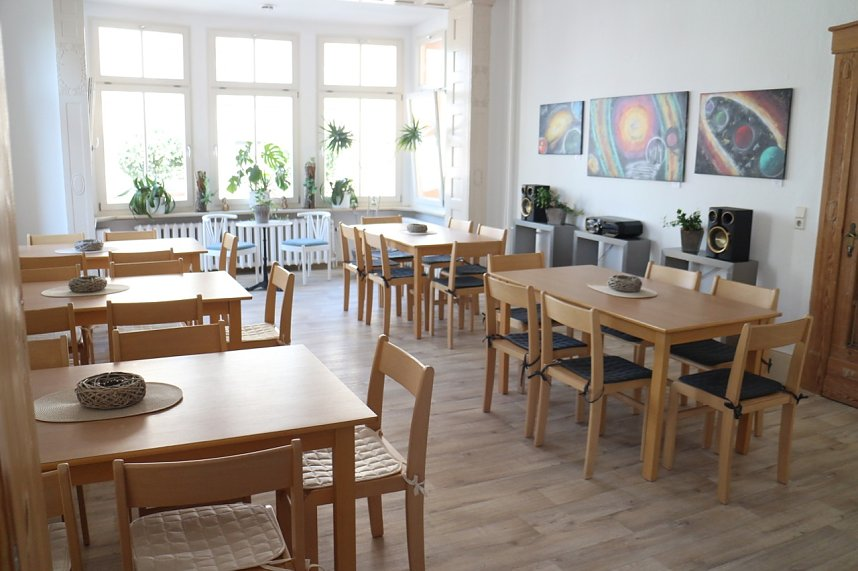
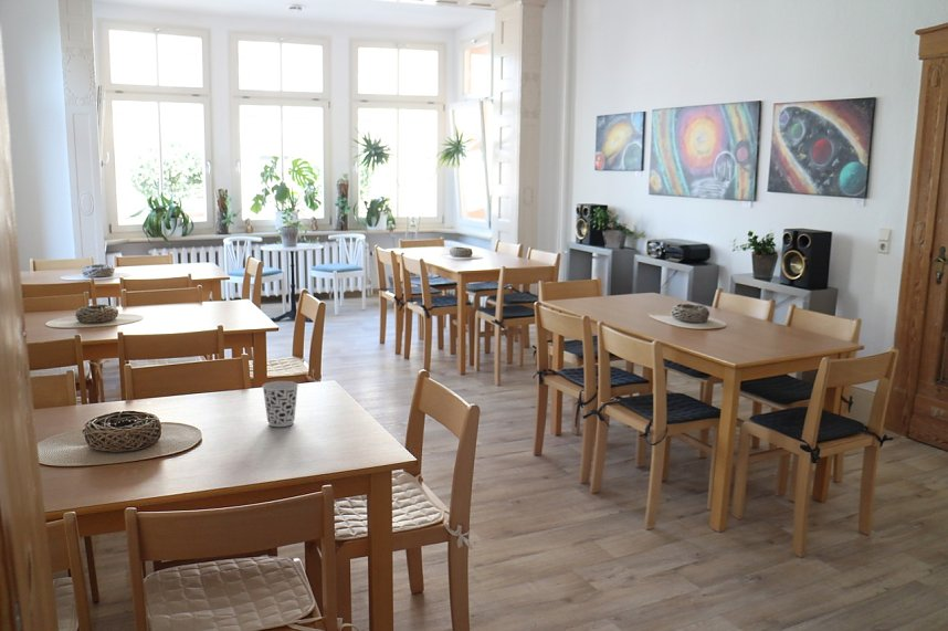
+ cup (281, 403)
